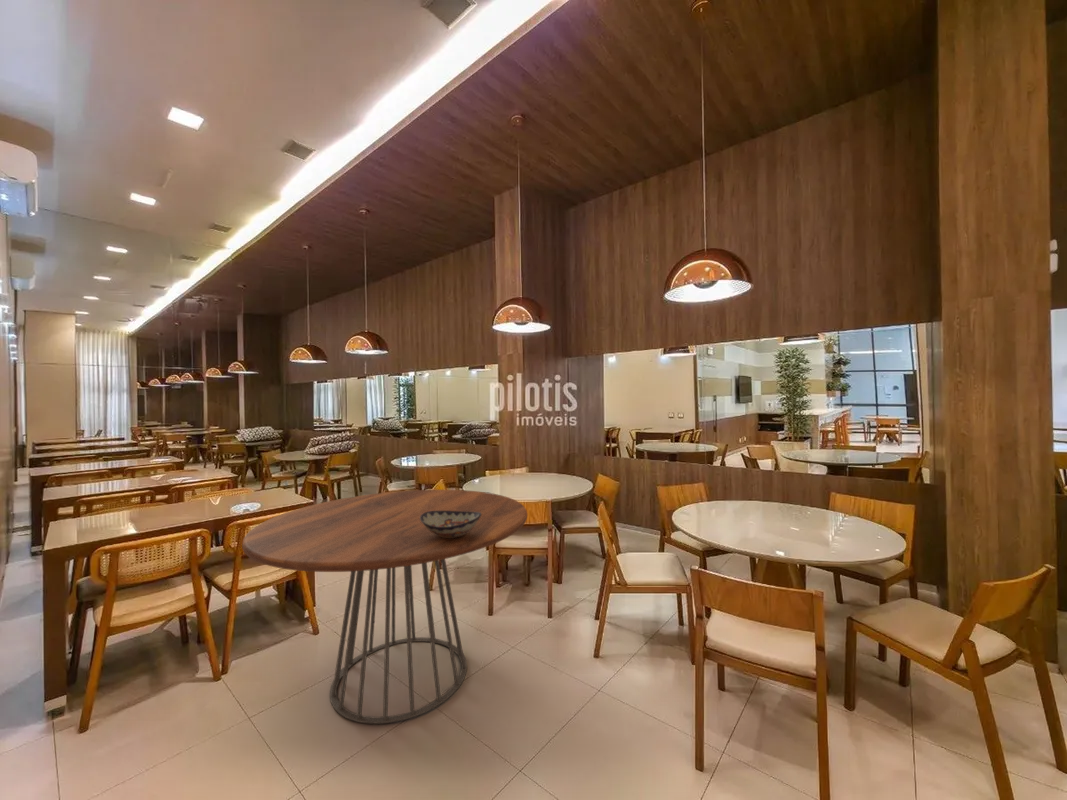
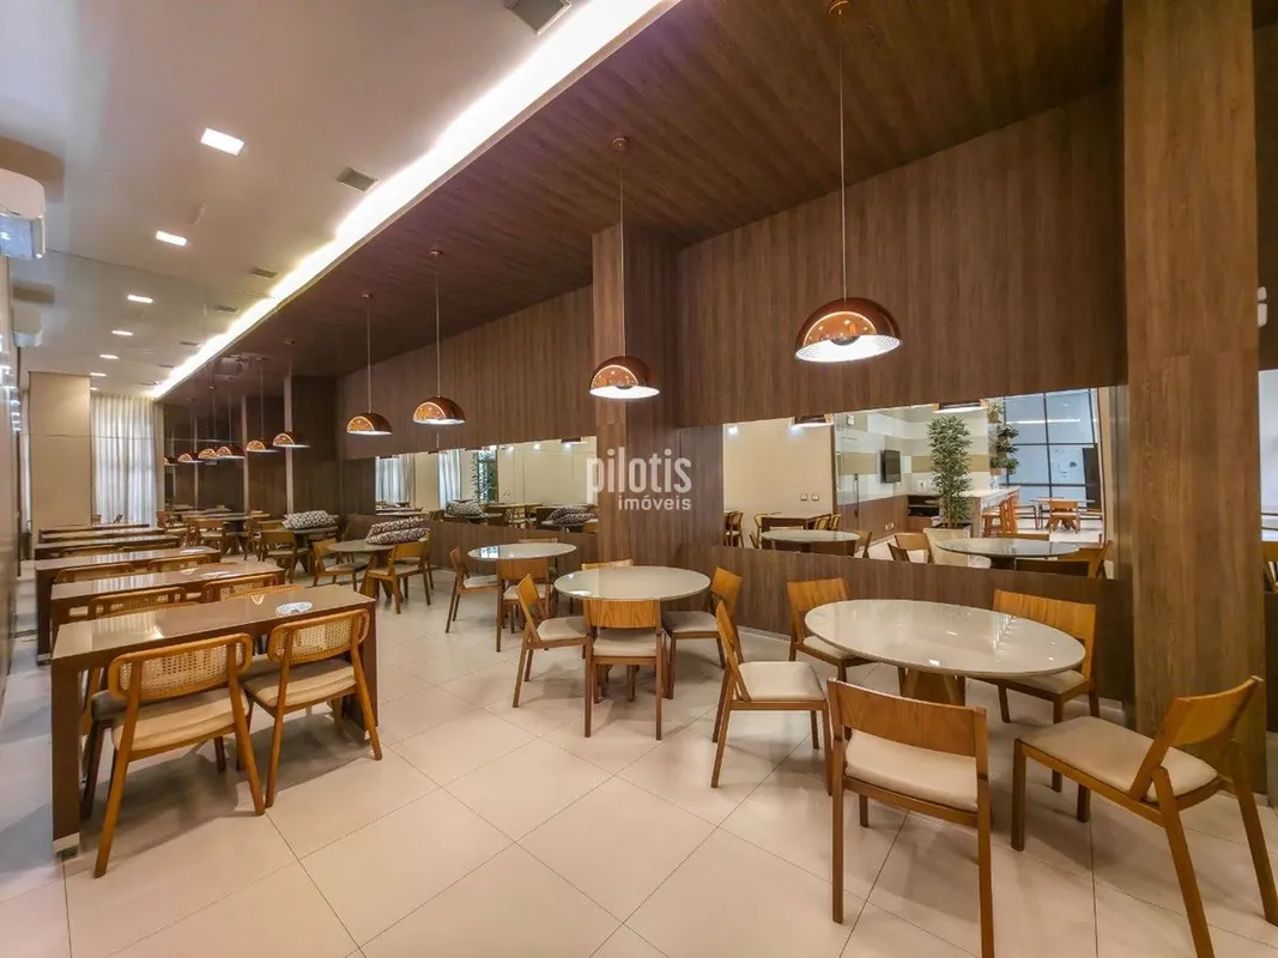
- dining table (405, 594)
- decorative bowl (451, 524)
